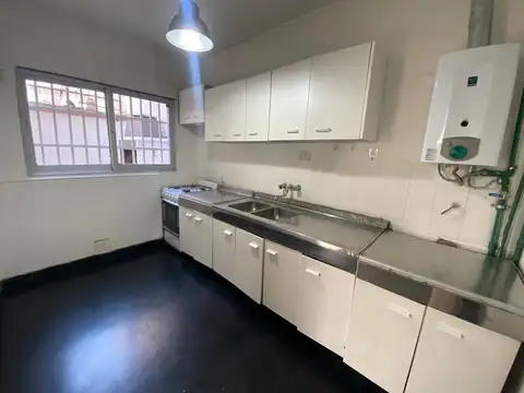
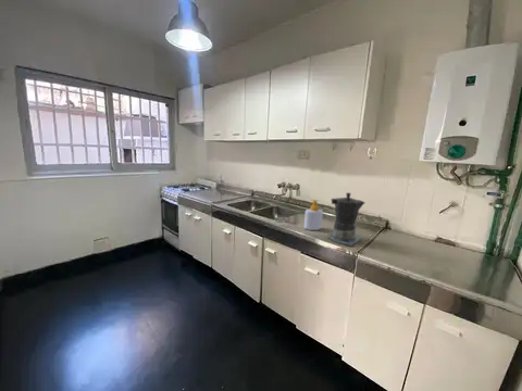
+ coffee maker (345, 216)
+ soap bottle (313, 214)
